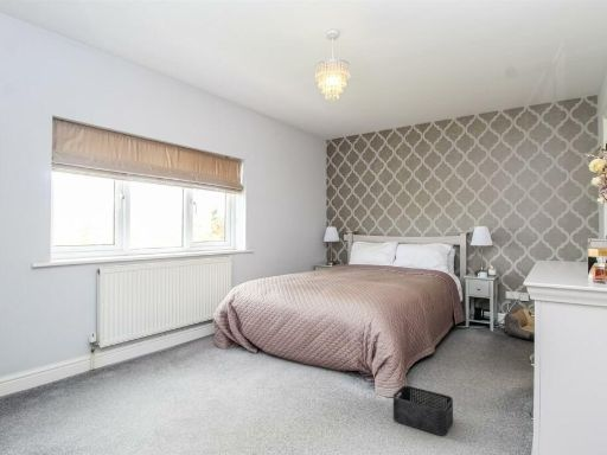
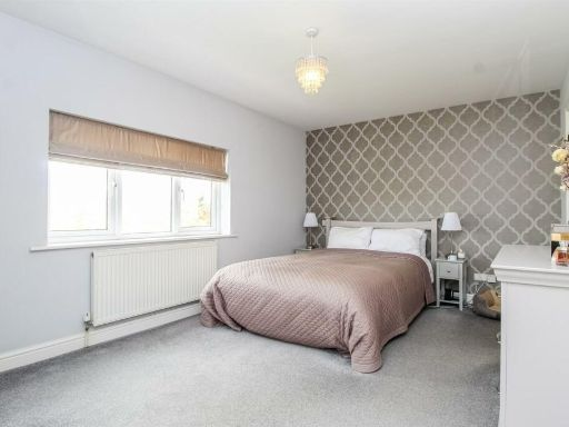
- storage bin (422, 408)
